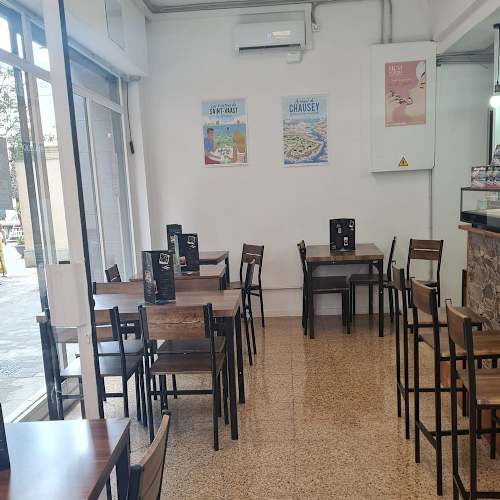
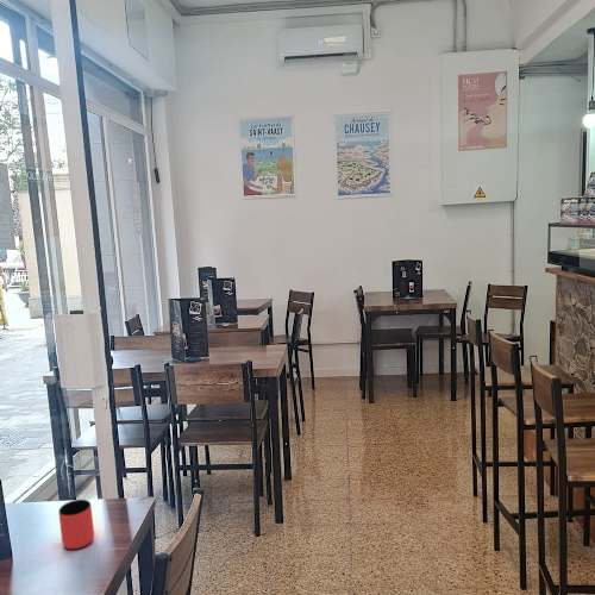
+ cup (76, 521)
